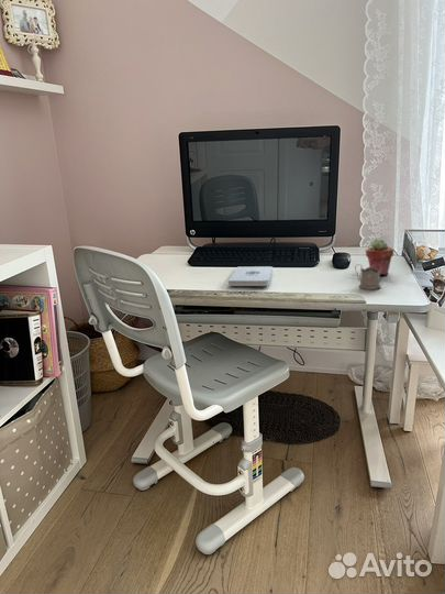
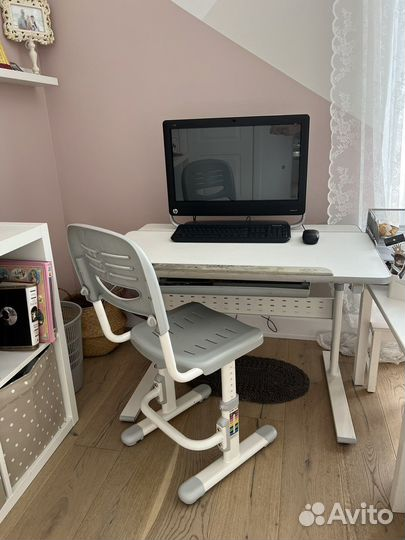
- tea glass holder (368, 272)
- potted succulent (379, 255)
- notepad (252, 275)
